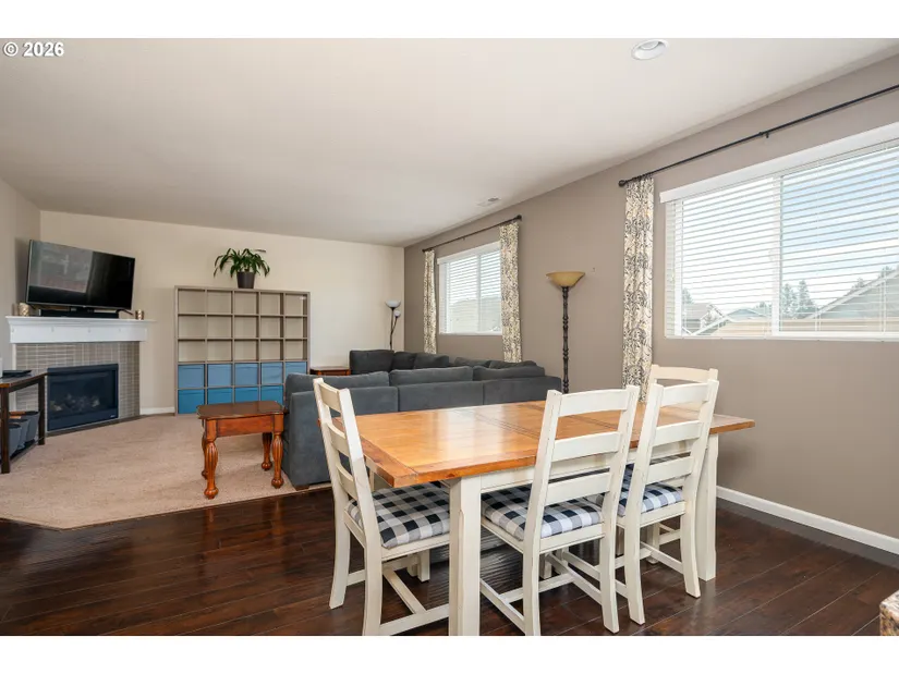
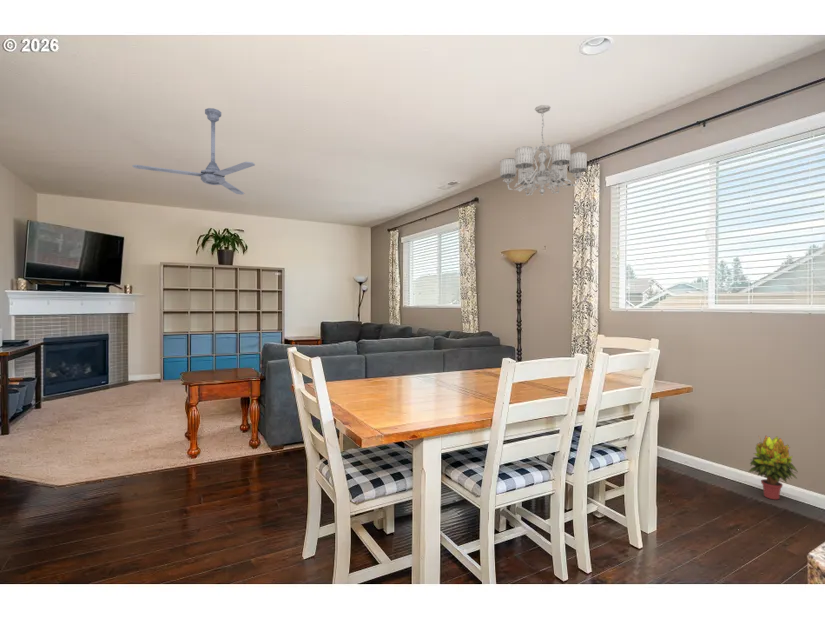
+ chandelier (542, 151)
+ potted plant (773, 467)
+ ceiling fan (211, 144)
